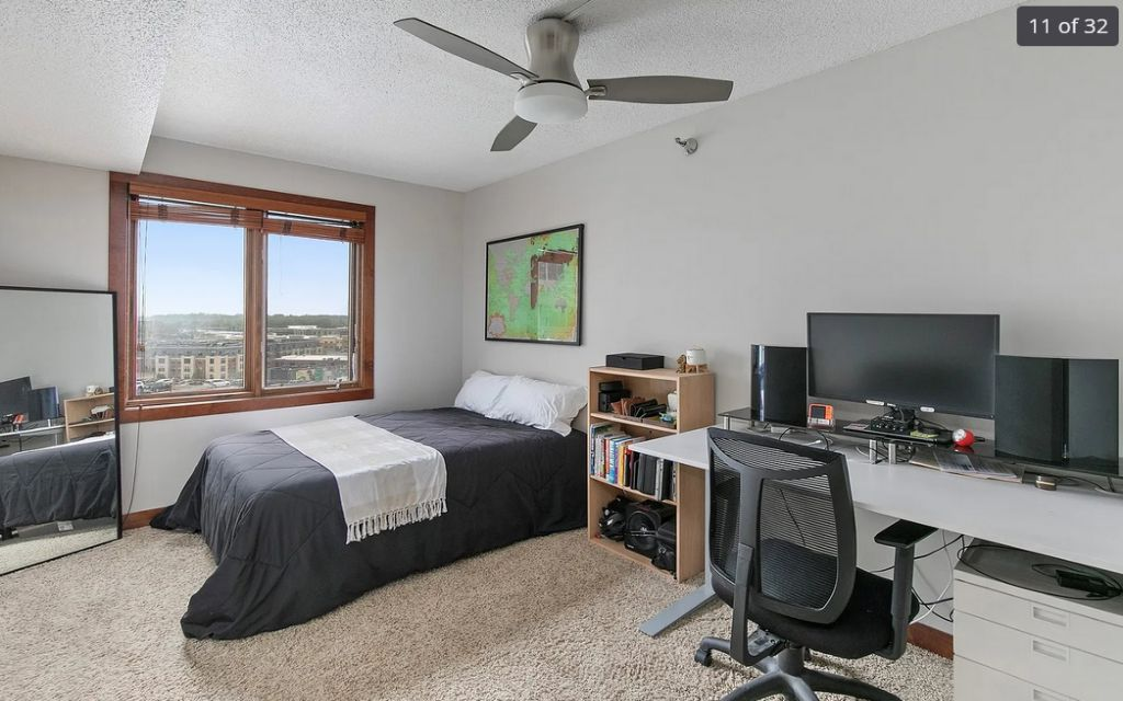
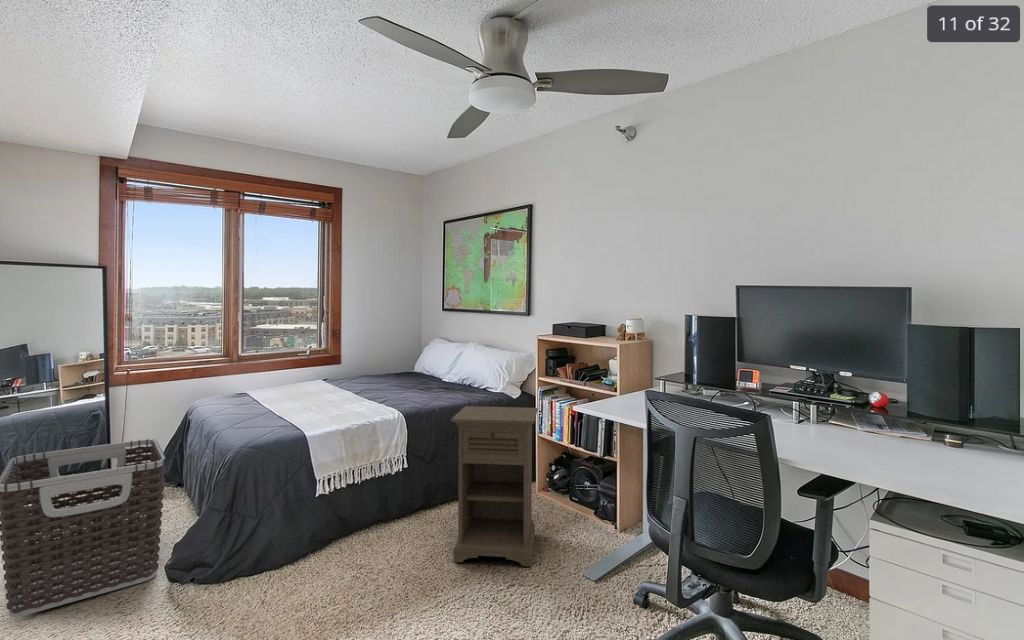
+ clothes hamper (88, 516)
+ nightstand (496, 480)
